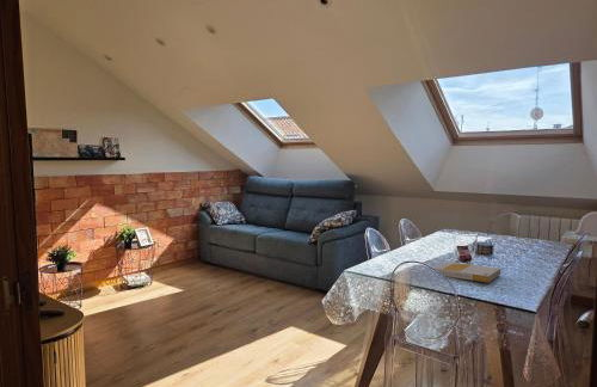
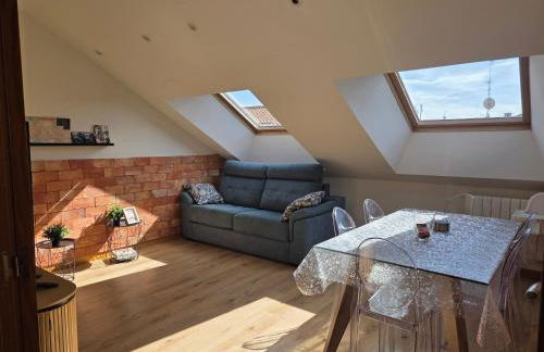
- book (466, 271)
